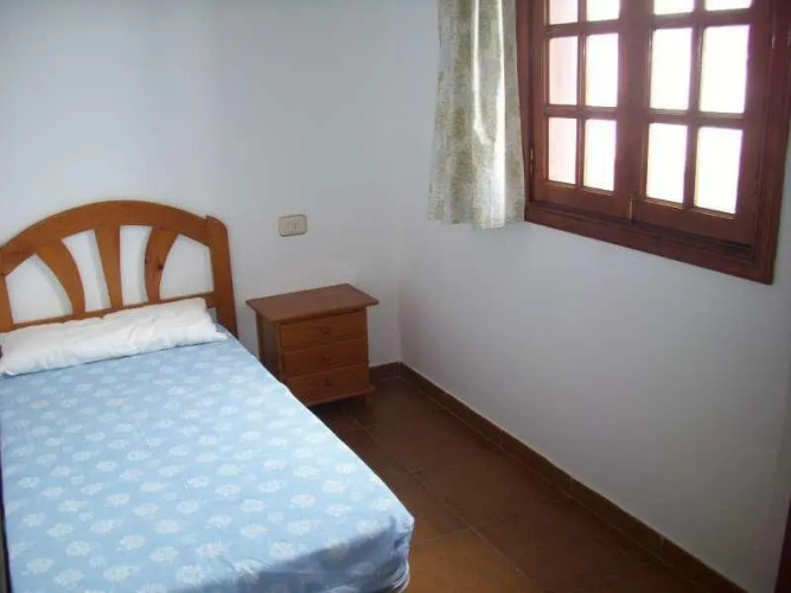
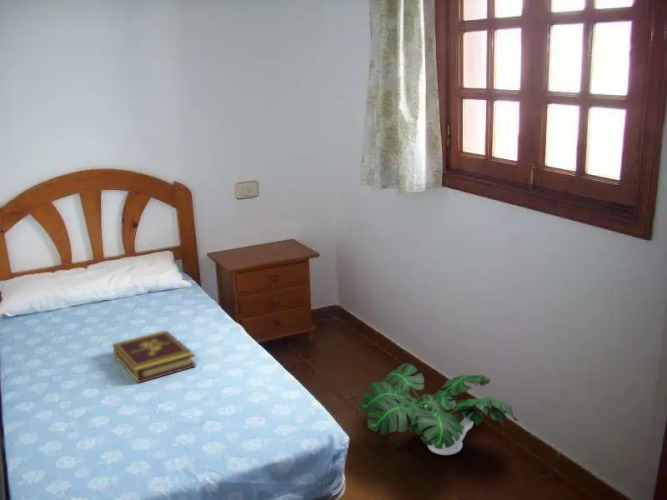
+ book (152, 354)
+ potted plant (430, 415)
